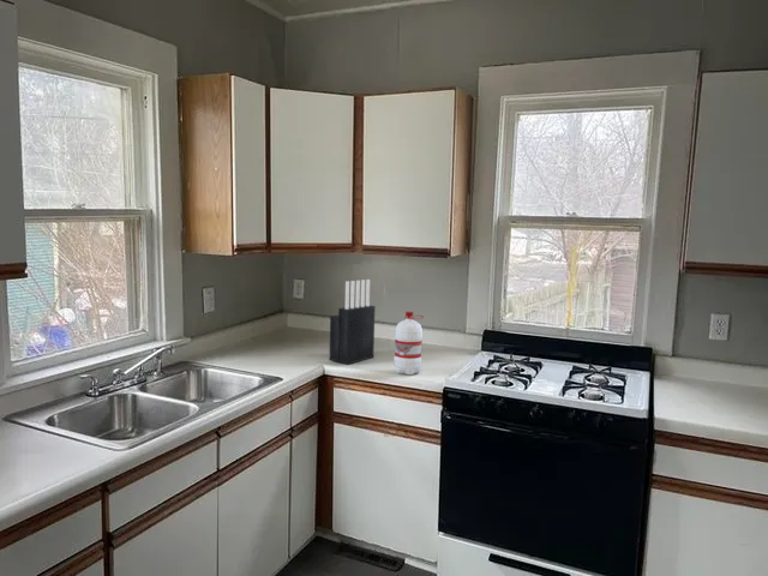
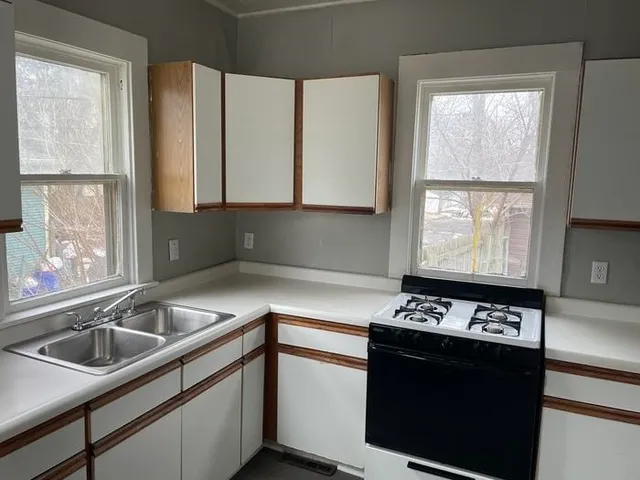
- knife block (350, 319)
- water bottle (408, 342)
